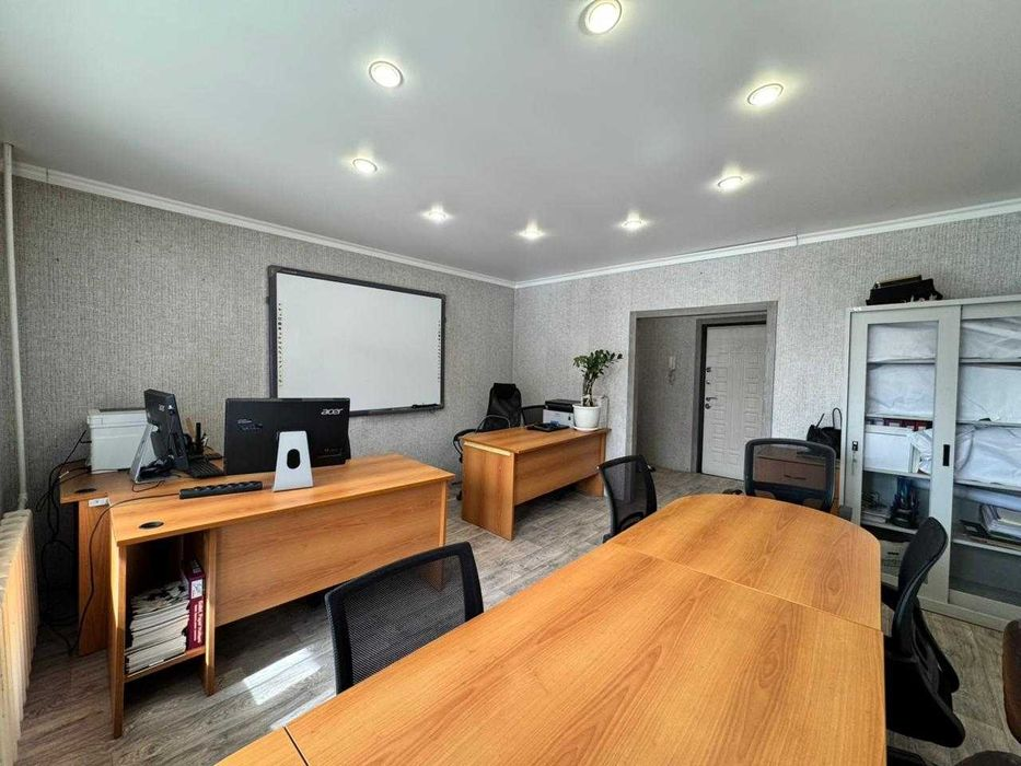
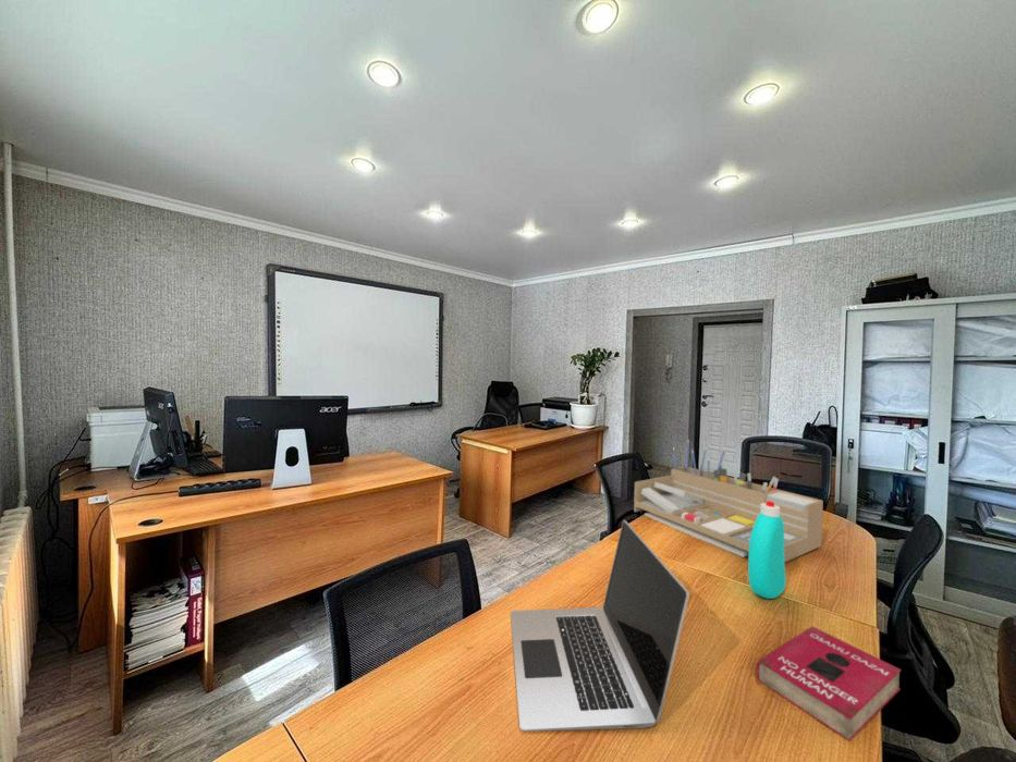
+ book (827, 674)
+ desk organizer (720, 490)
+ bottle (767, 549)
+ laptop (584, 607)
